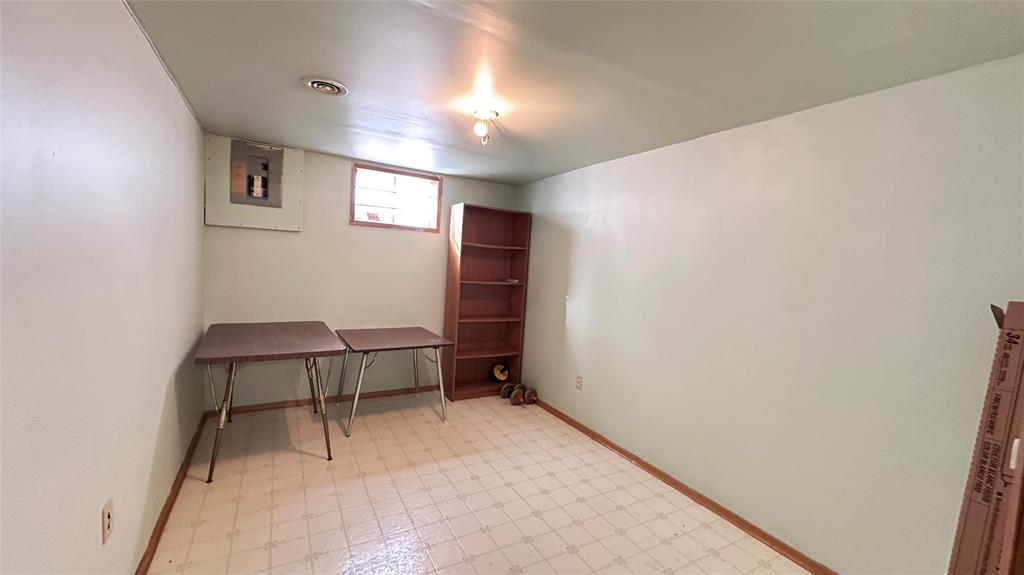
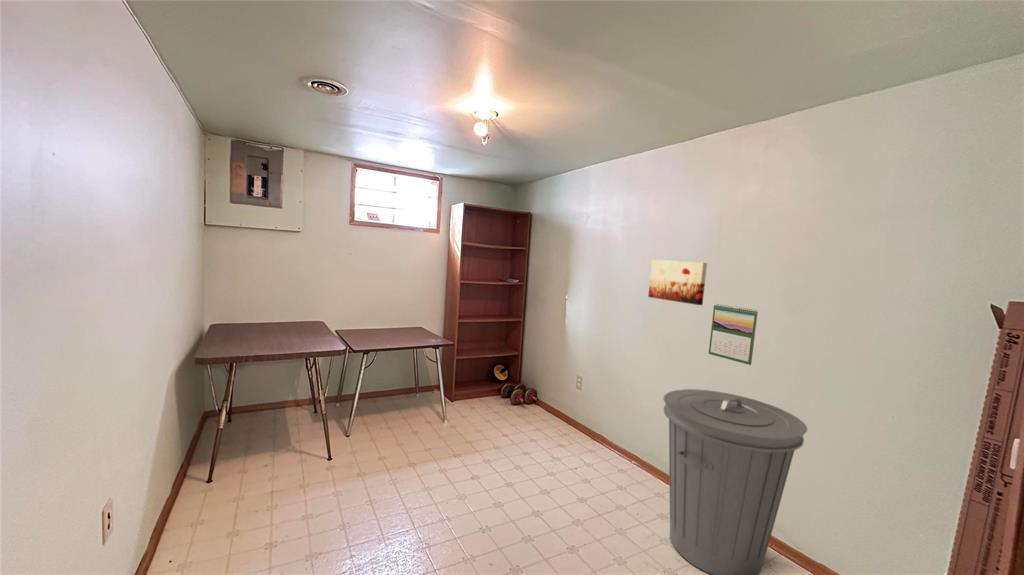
+ calendar (732, 332)
+ trash can (722, 474)
+ wall art (675, 281)
